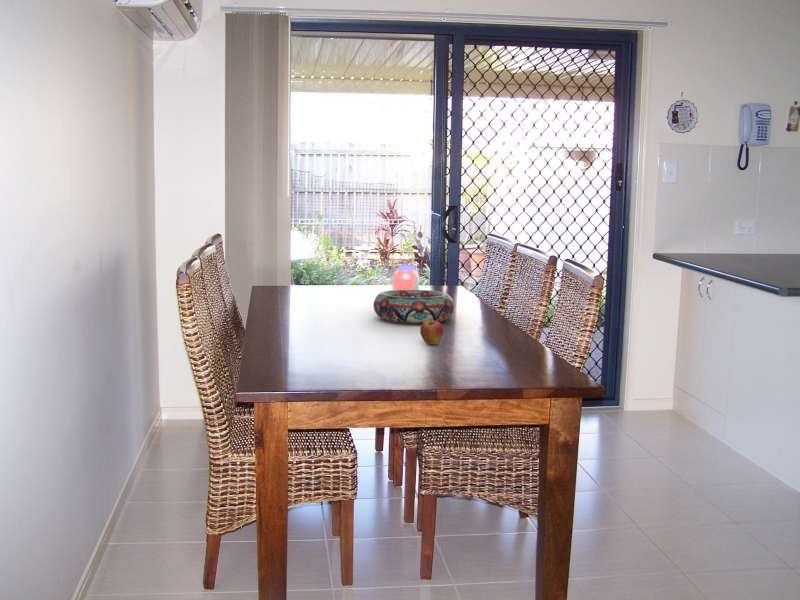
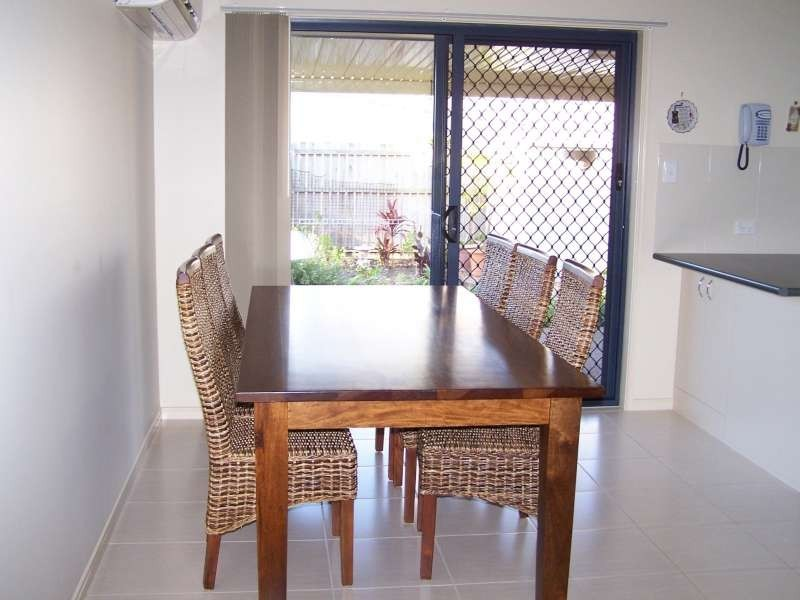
- jar (405, 284)
- decorative bowl (413, 306)
- fruit (431, 330)
